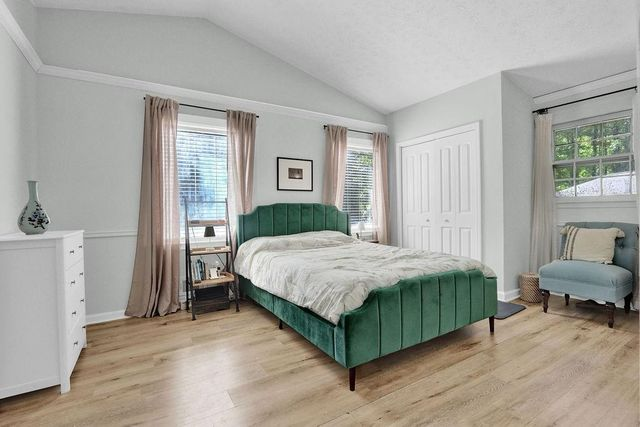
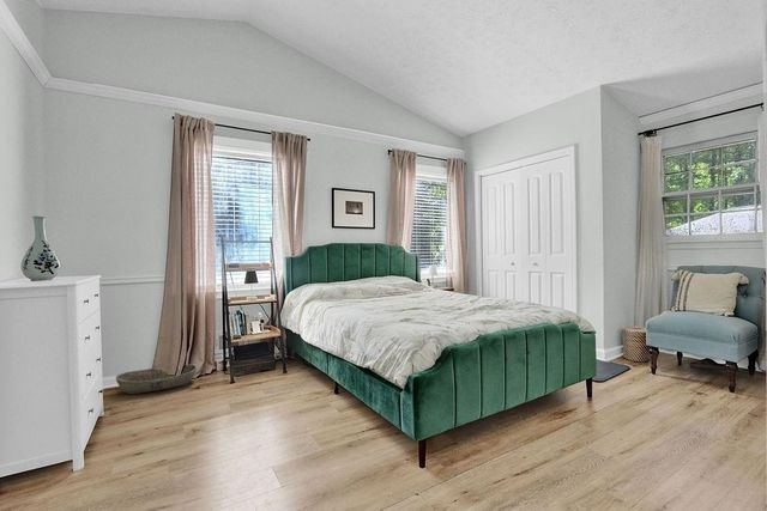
+ basket (158, 378)
